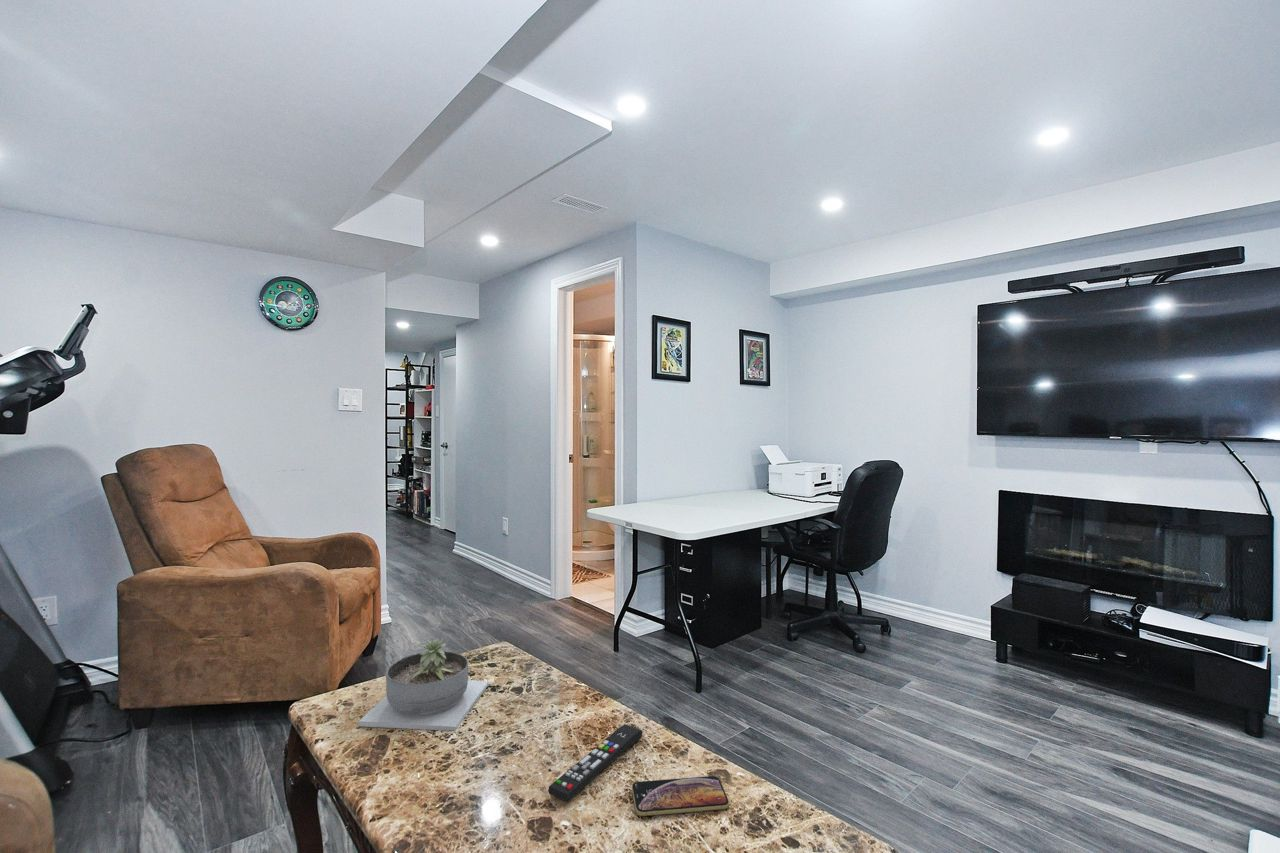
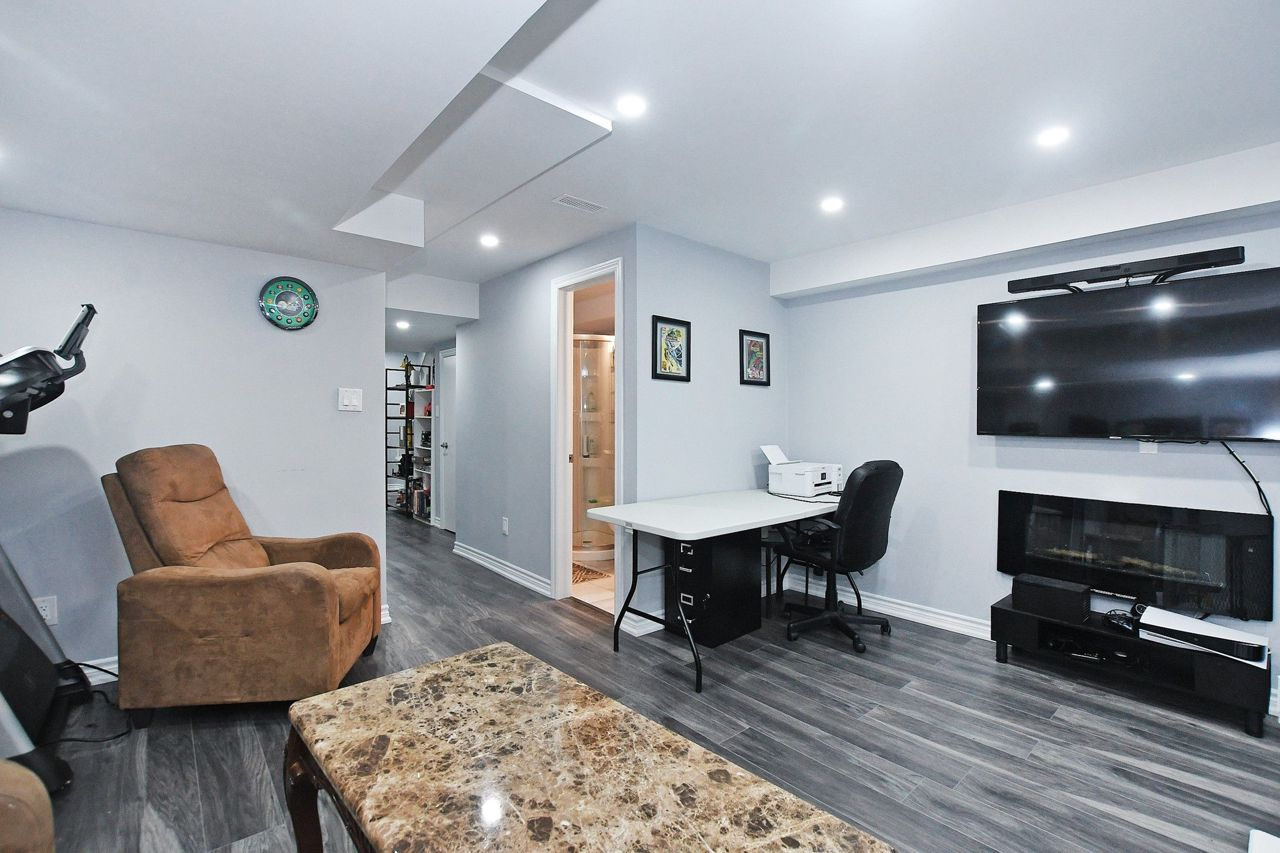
- succulent planter (428, 671)
- remote control (599, 758)
- smartphone (679, 795)
